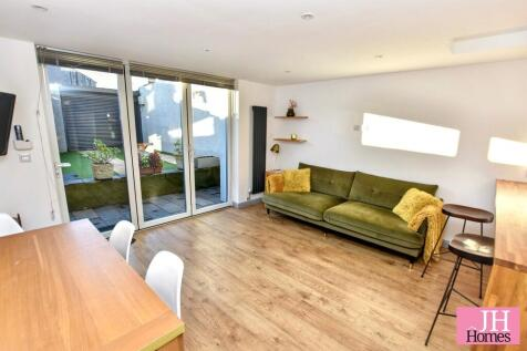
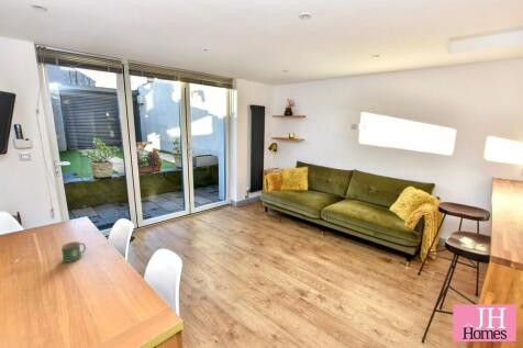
+ mug (74, 250)
